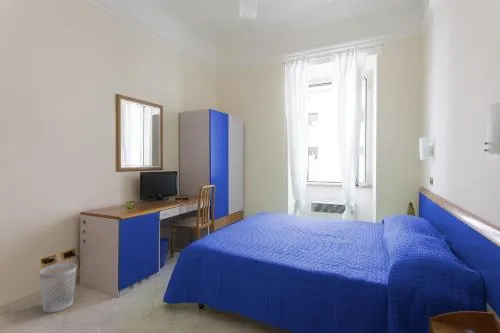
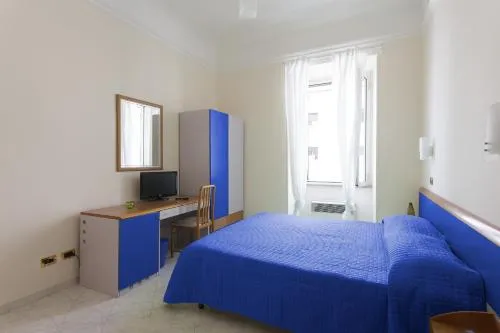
- wastebasket (58, 287)
